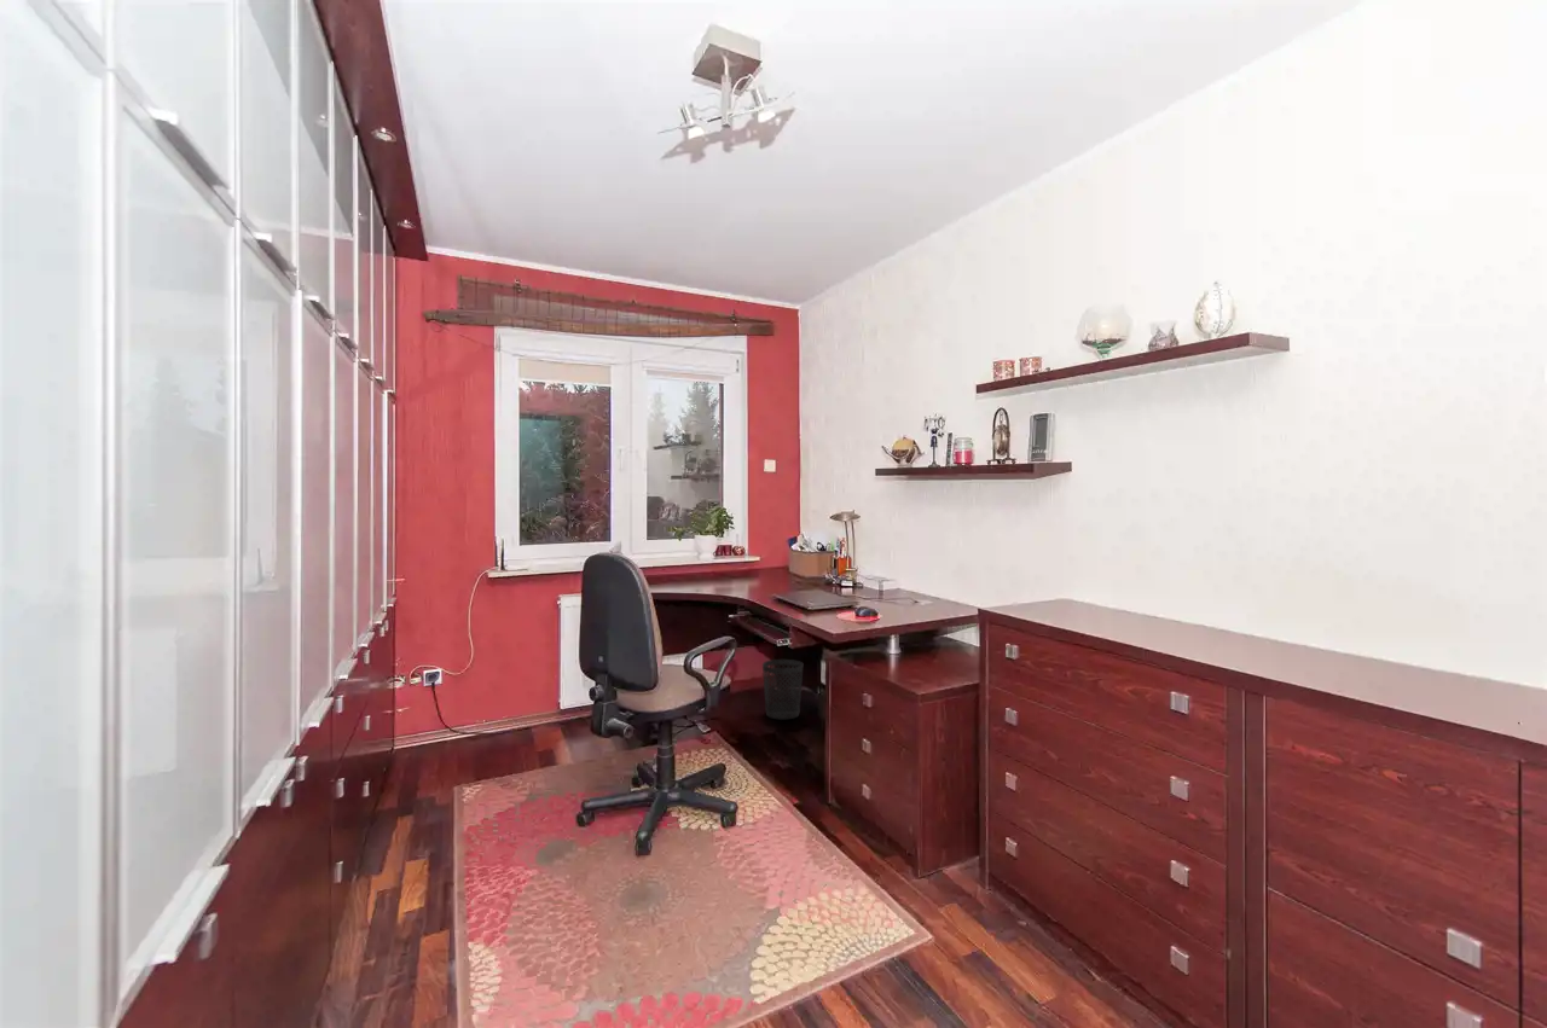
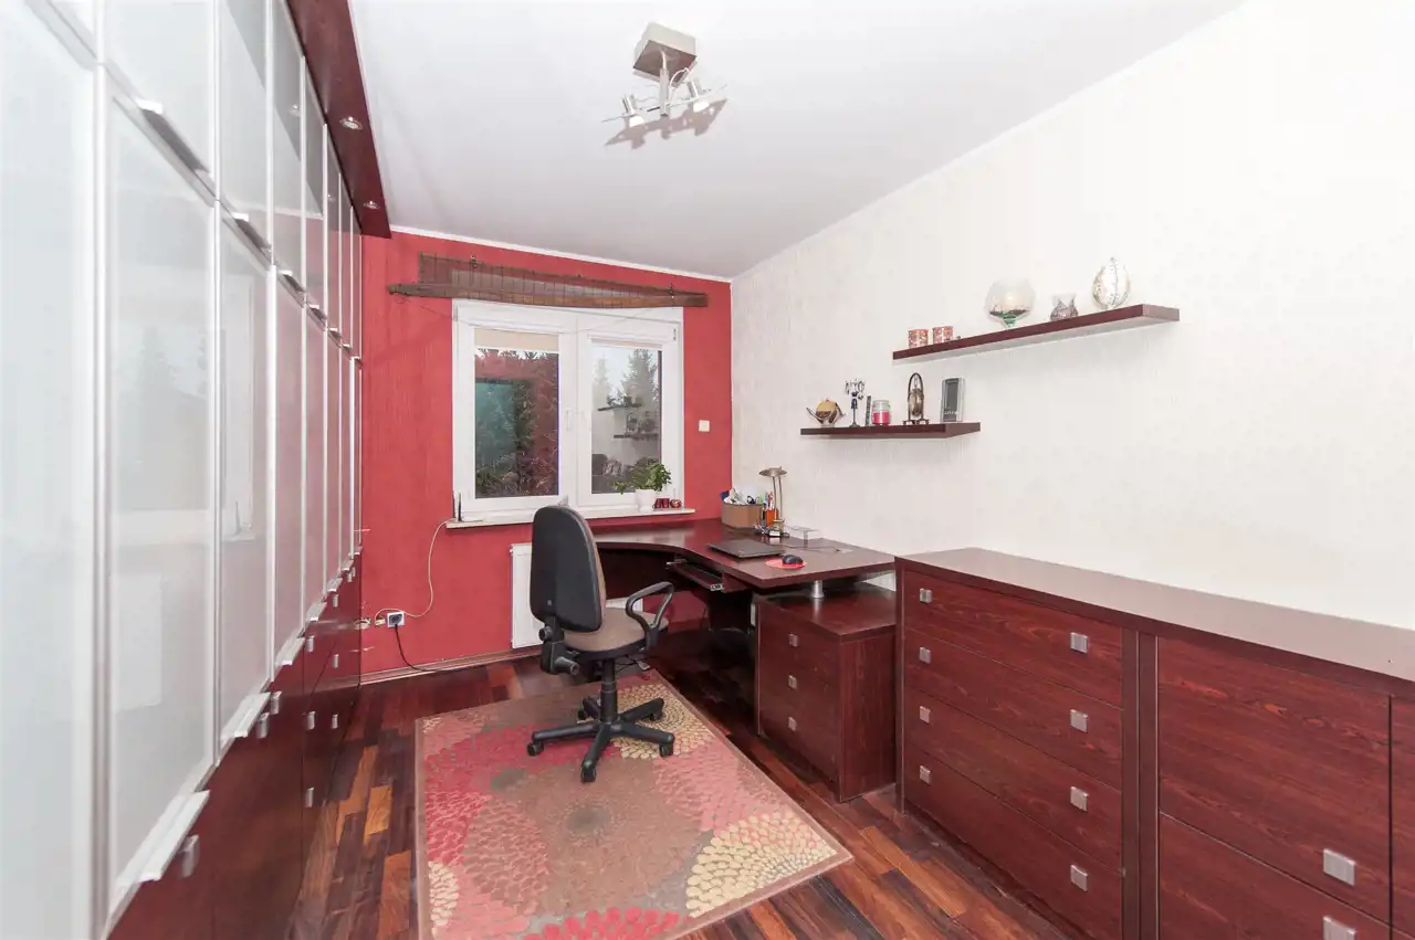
- wastebasket (783, 689)
